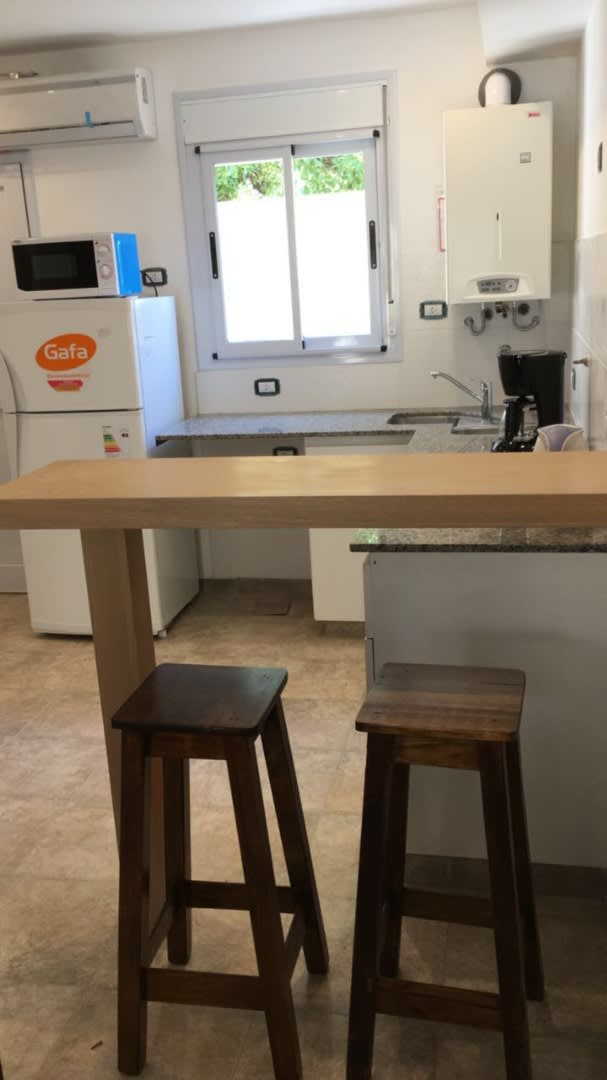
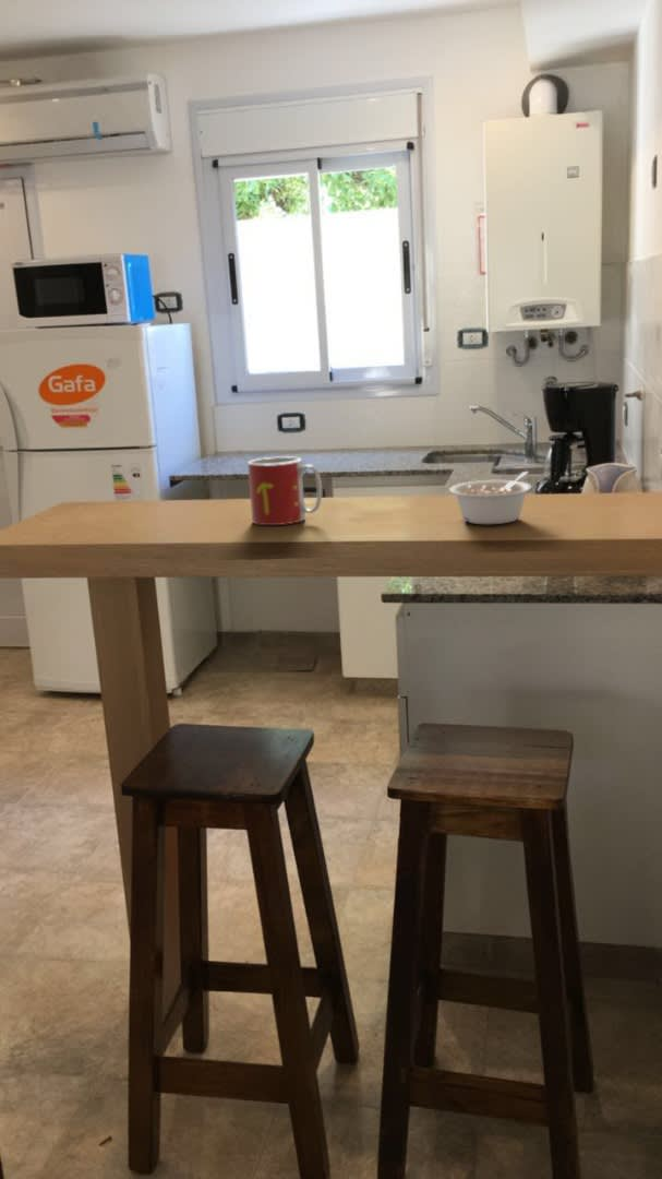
+ legume (491, 499)
+ mug (286, 490)
